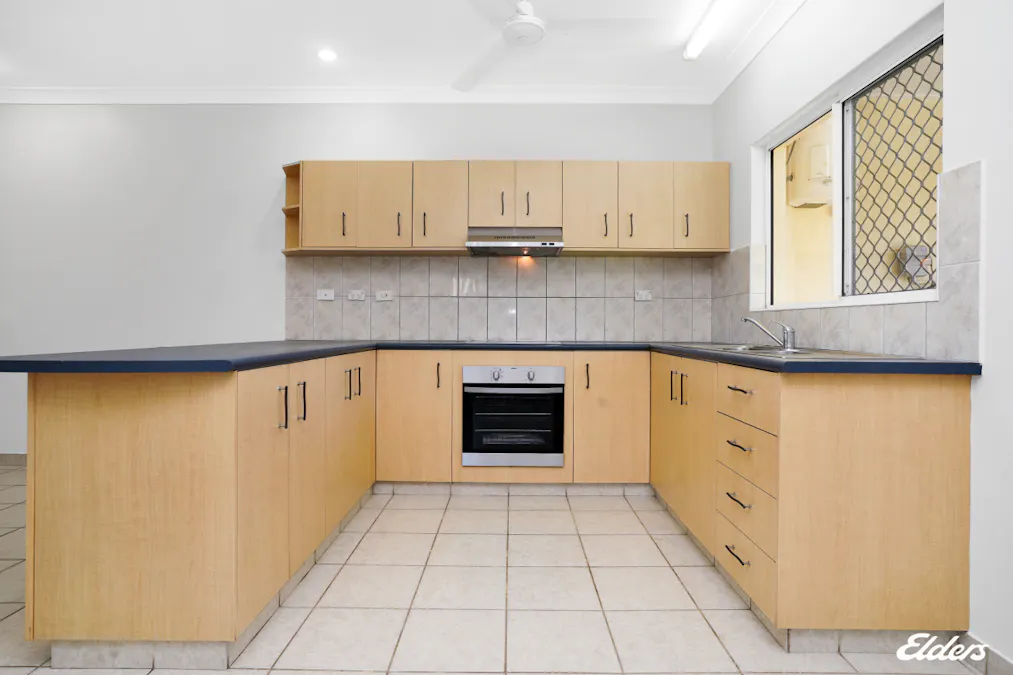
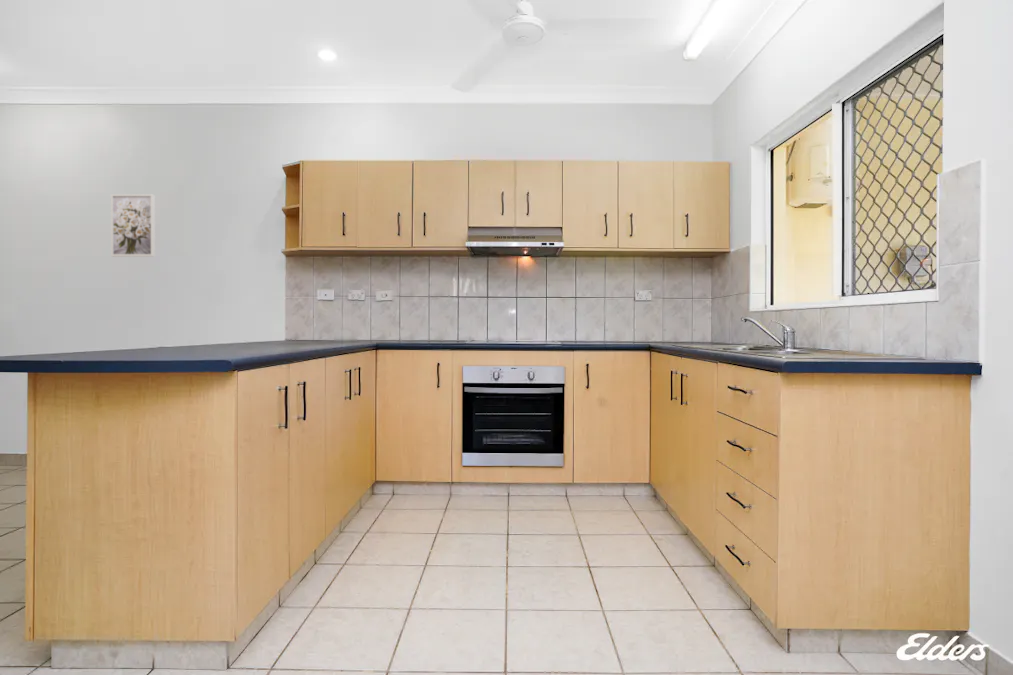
+ wall art (133, 225)
